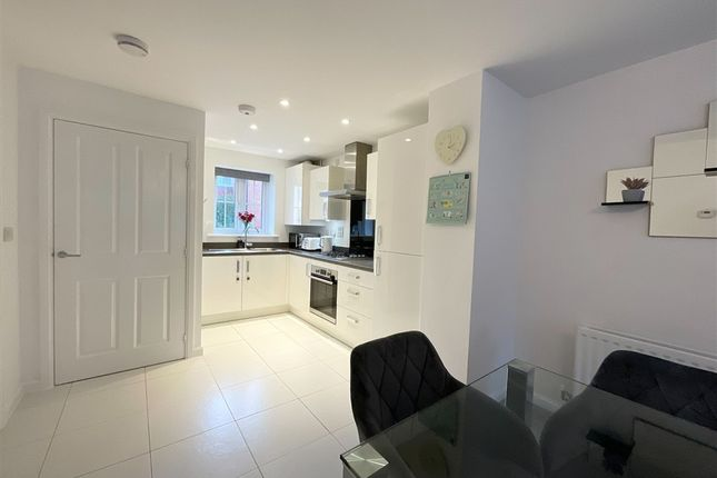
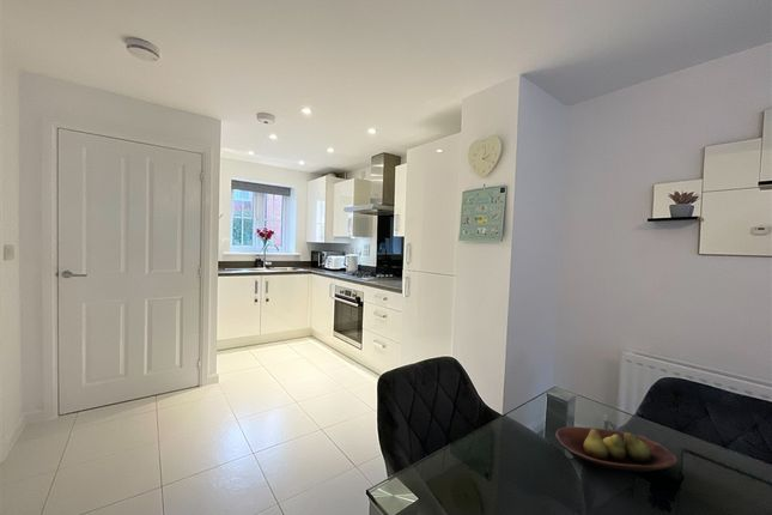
+ fruit bowl (612, 446)
